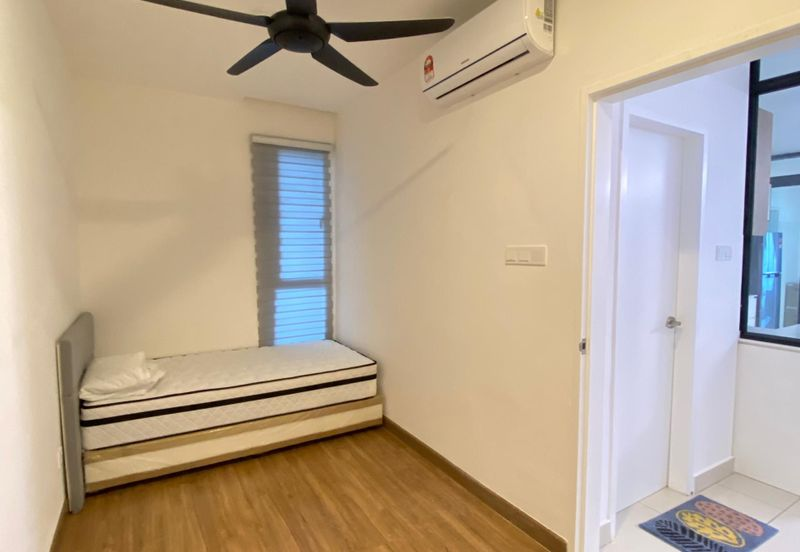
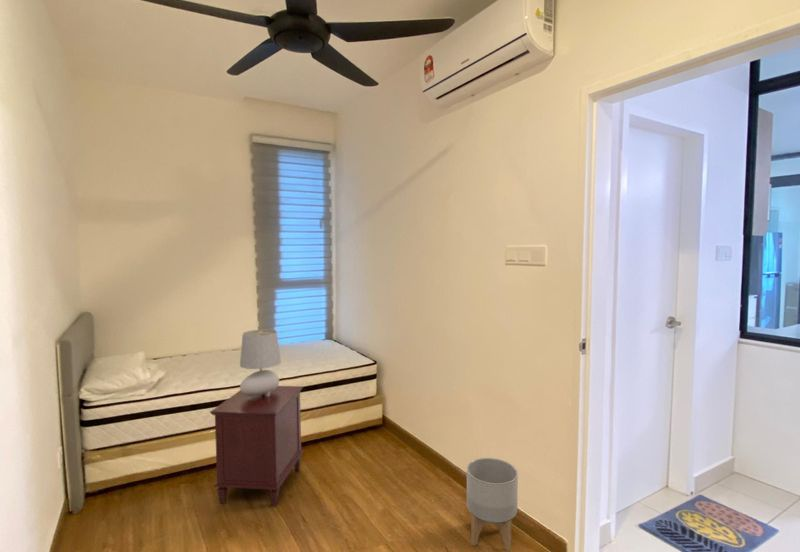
+ nightstand (261, 441)
+ table lamp (259, 363)
+ planter (491, 503)
